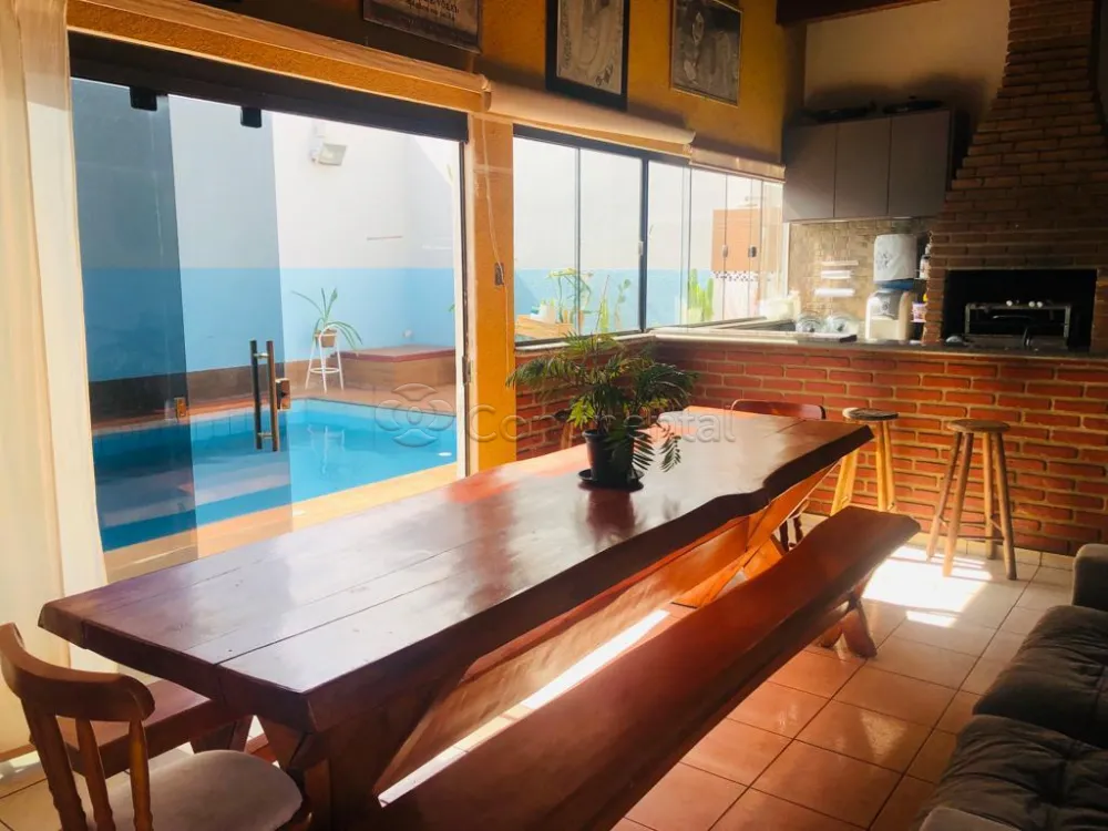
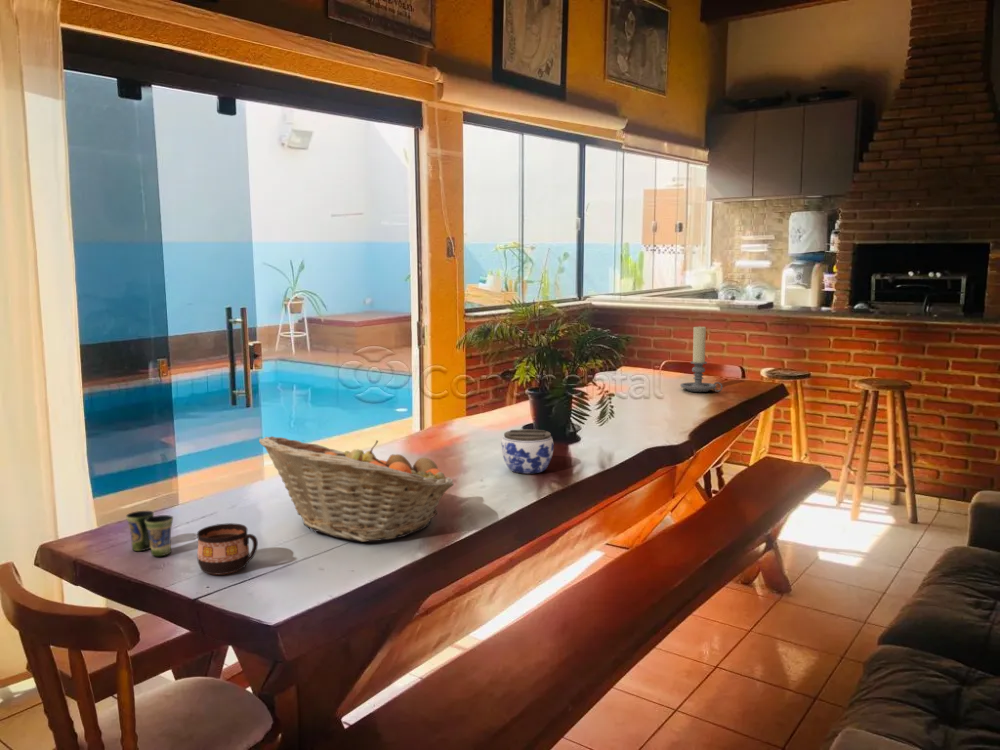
+ cup (150, 533)
+ candle holder (702, 358)
+ cup (224, 550)
+ fruit basket (356, 477)
+ jar (527, 450)
